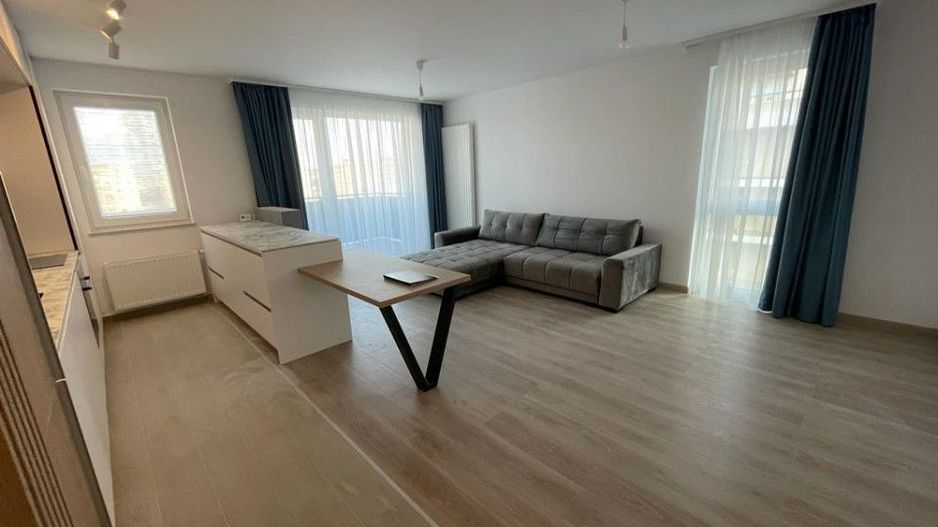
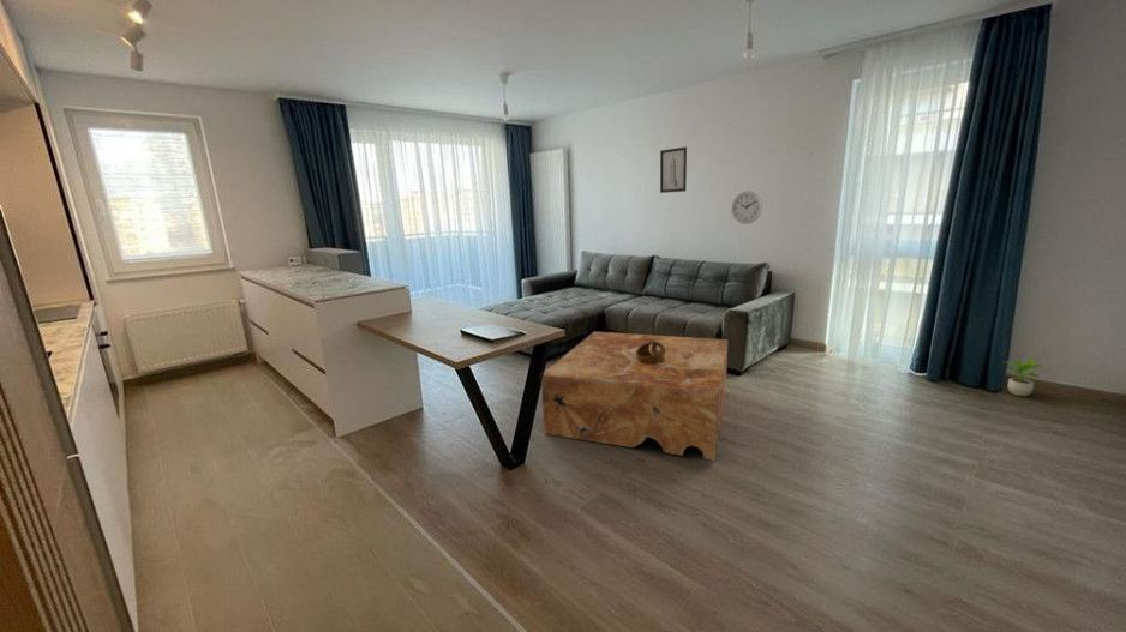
+ potted plant (1023, 374)
+ coffee table (642, 383)
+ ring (649, 351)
+ wall clock (745, 207)
+ wall art (672, 170)
